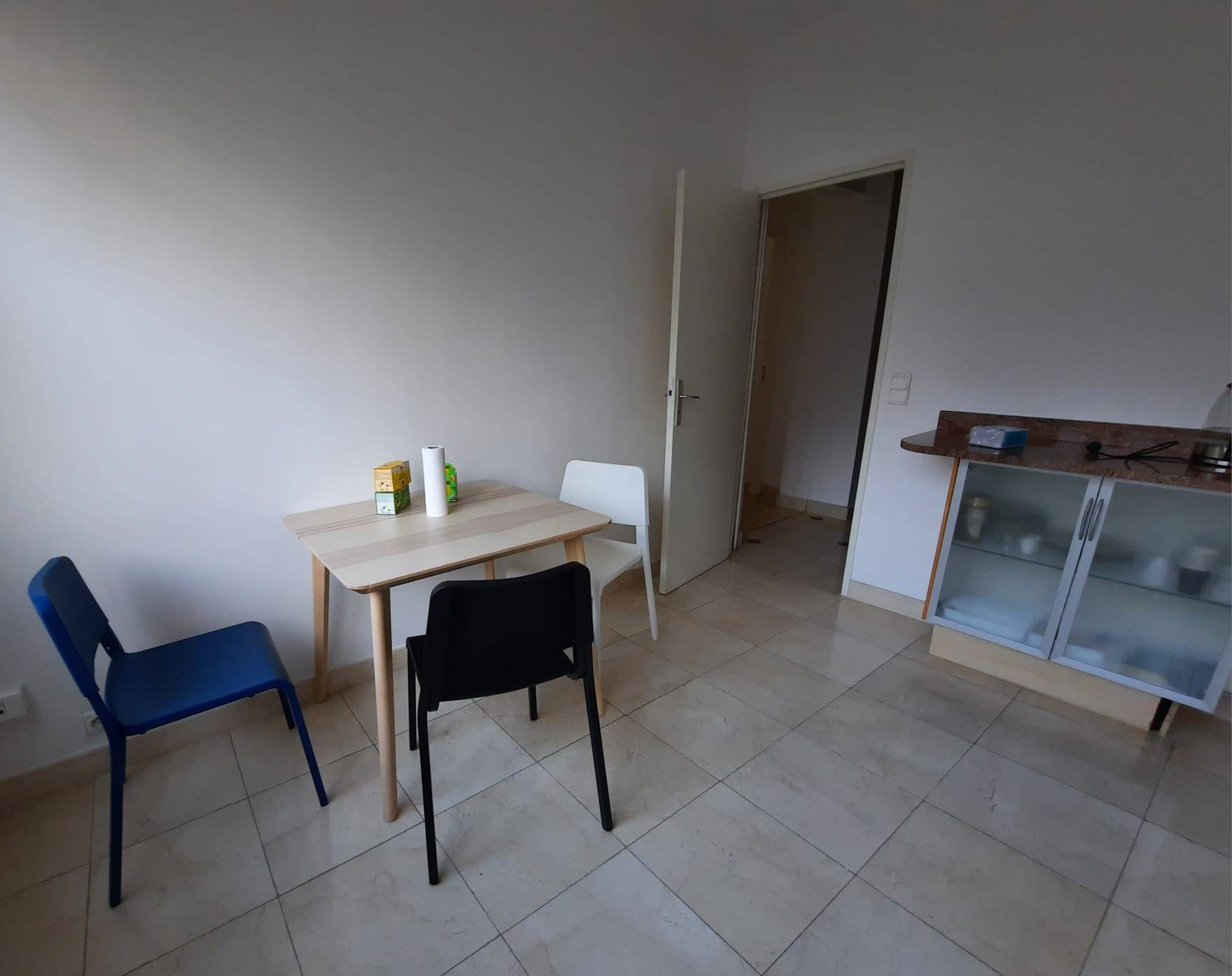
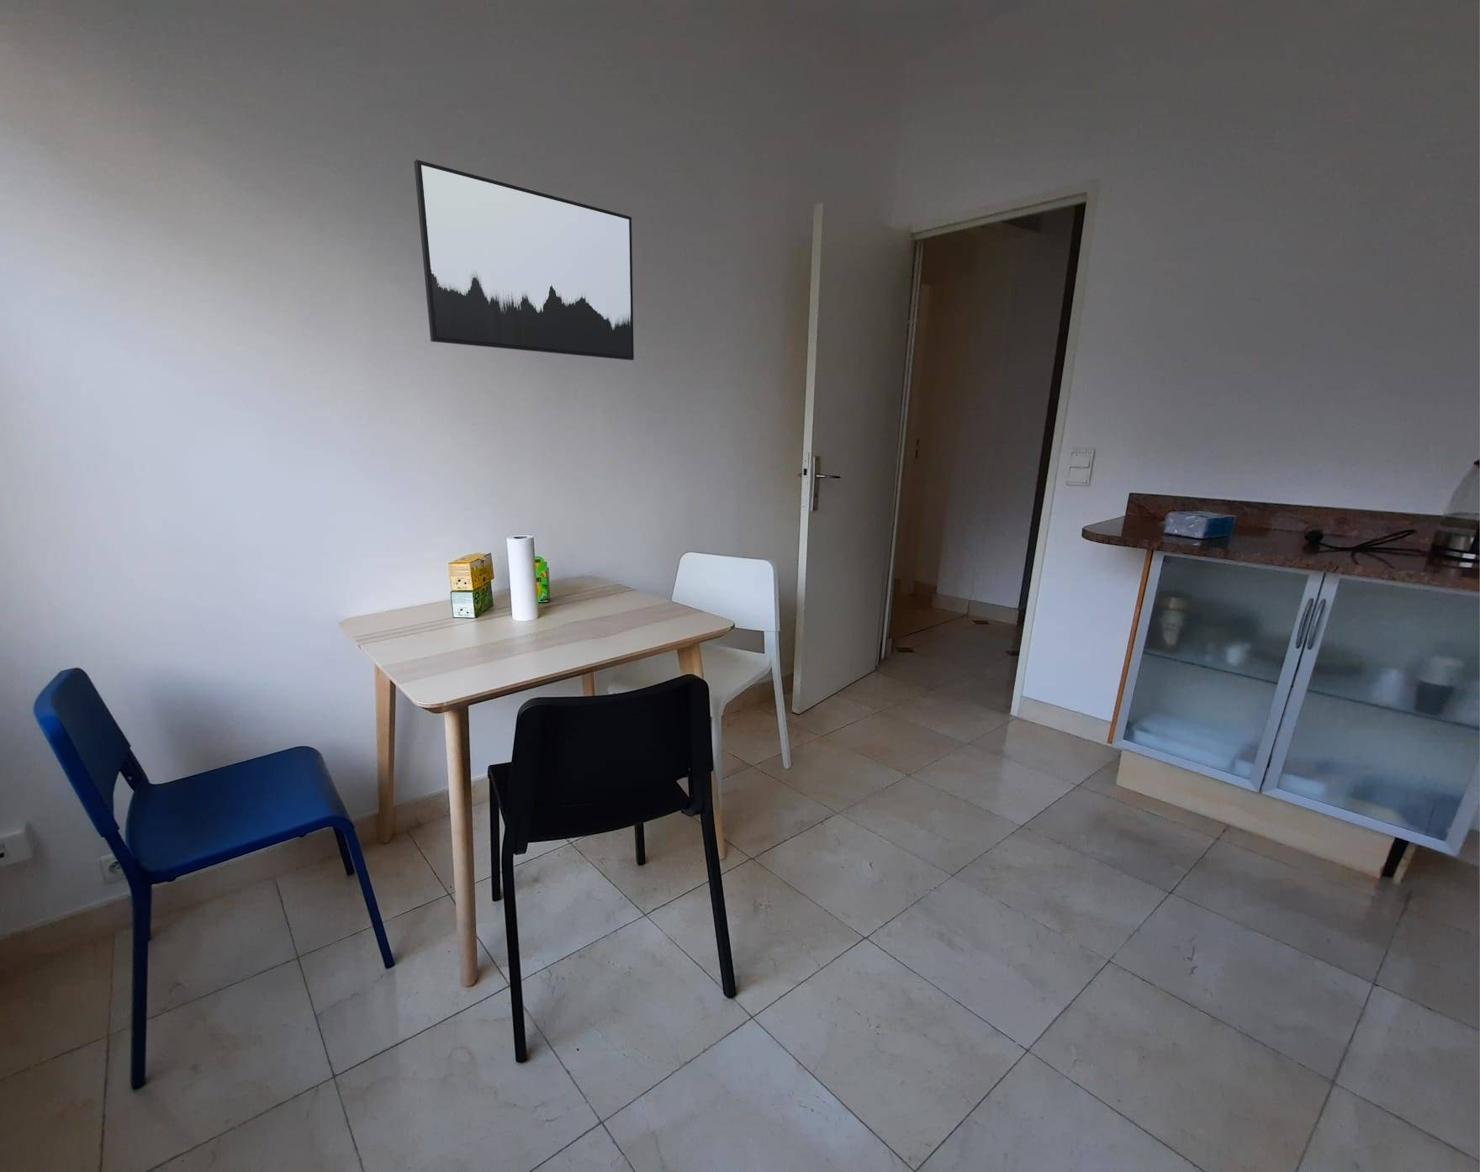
+ wall art (539, 274)
